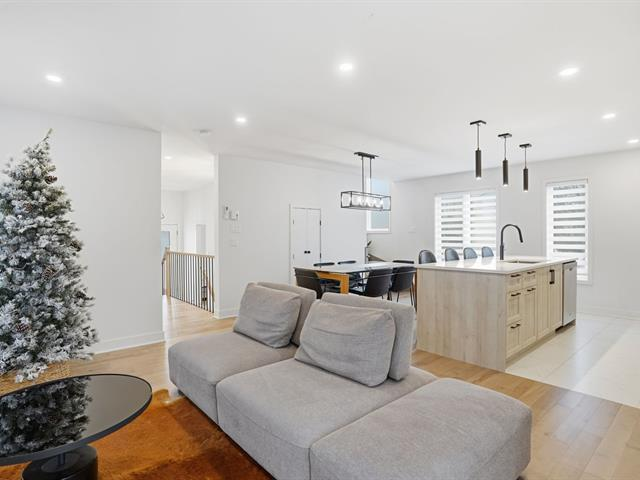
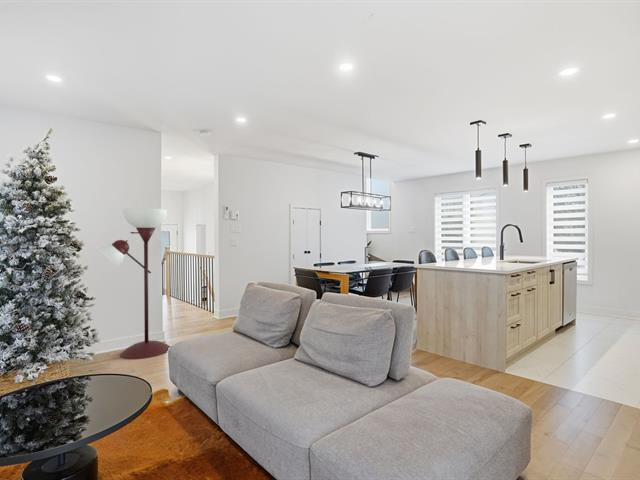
+ floor lamp (144, 281)
